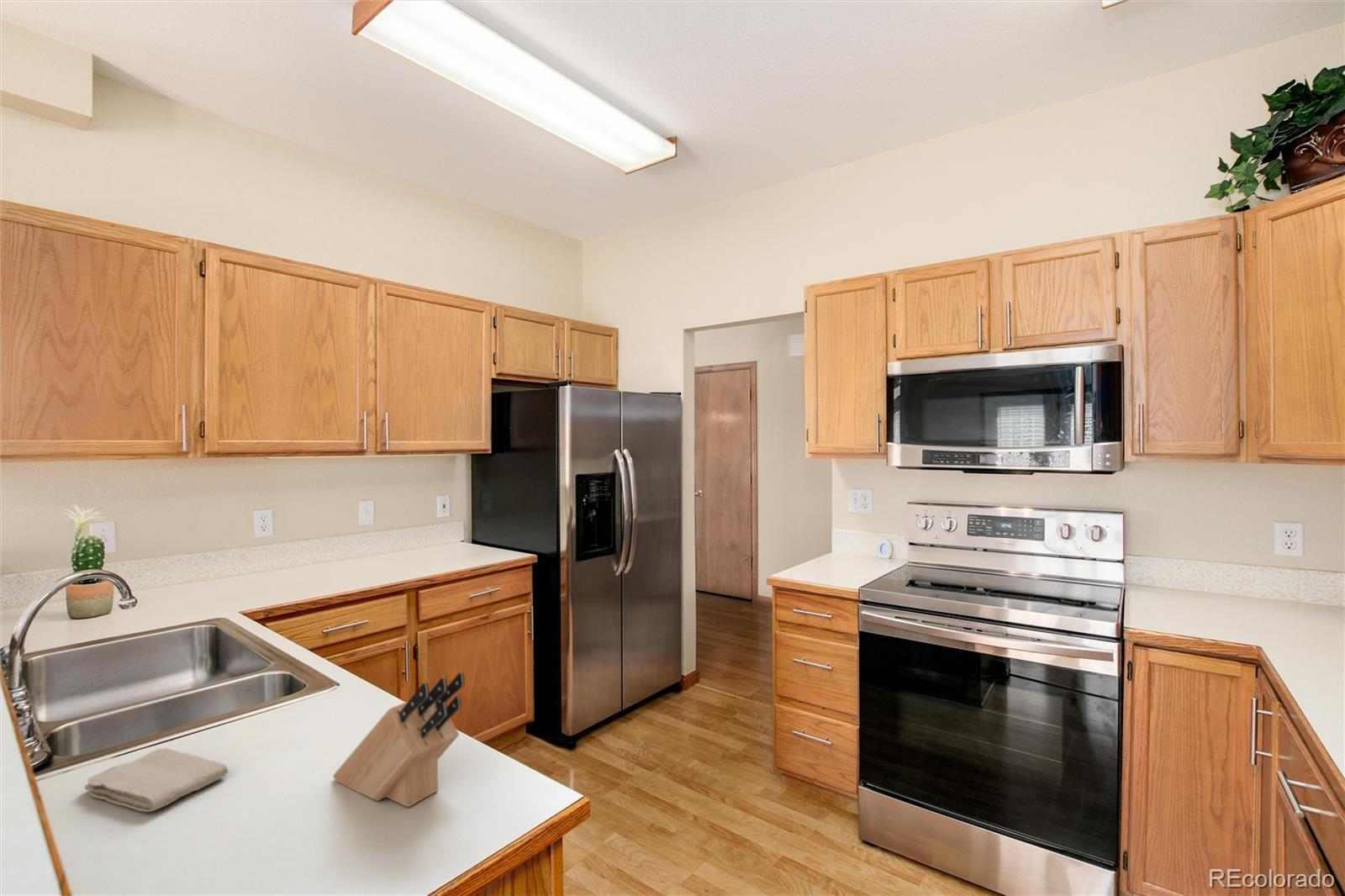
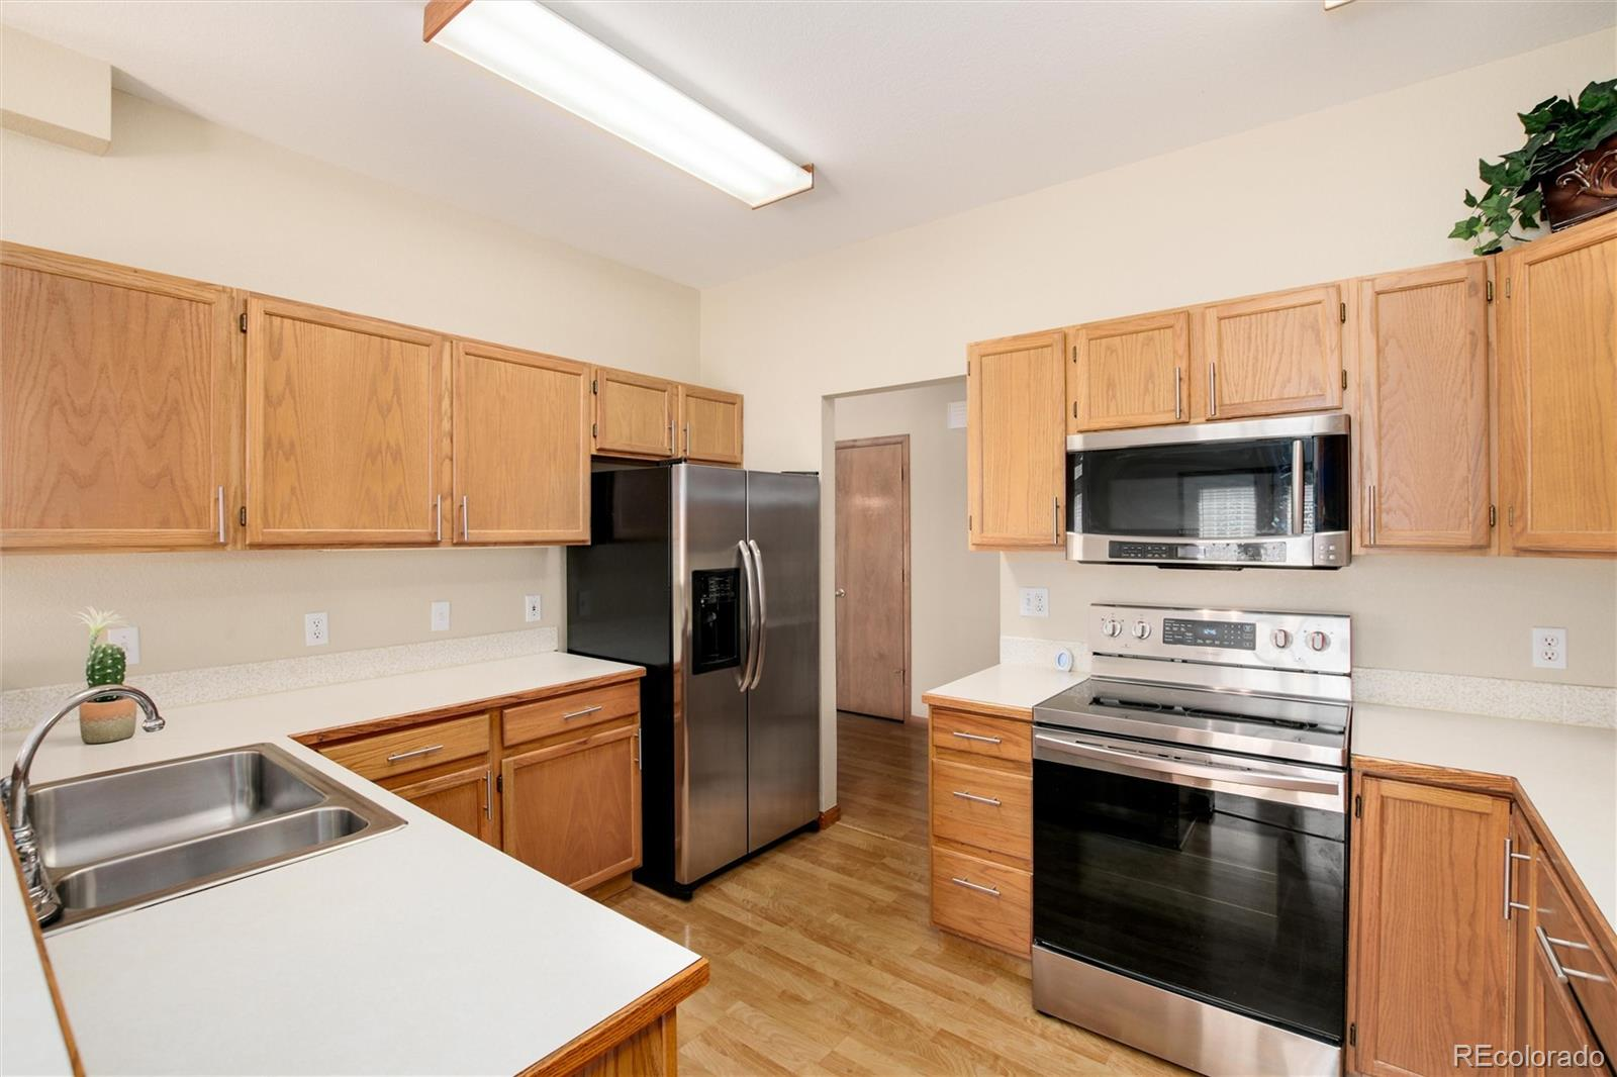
- washcloth (156, 776)
- knife block (402, 727)
